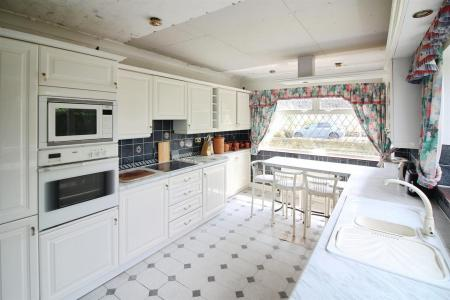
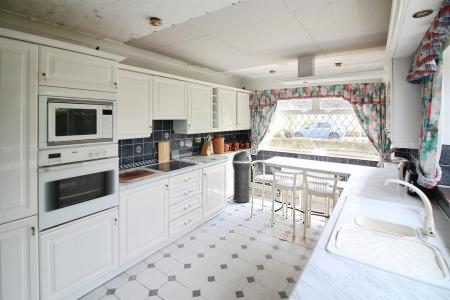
+ trash can (242, 175)
